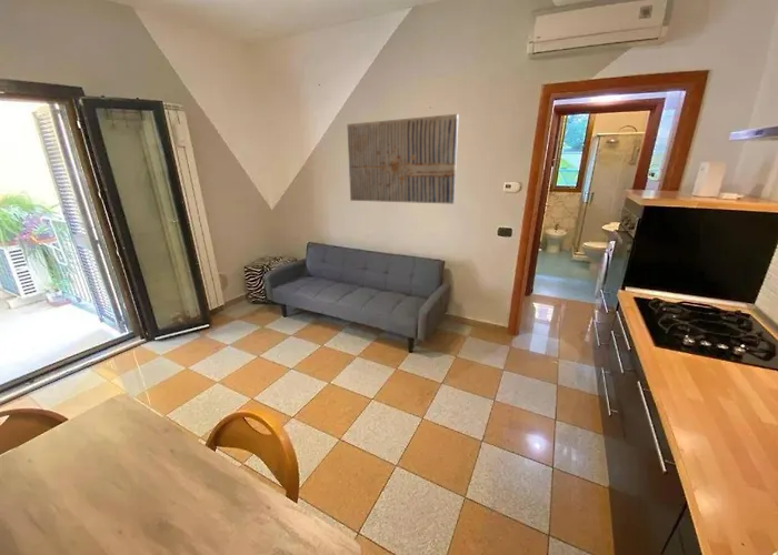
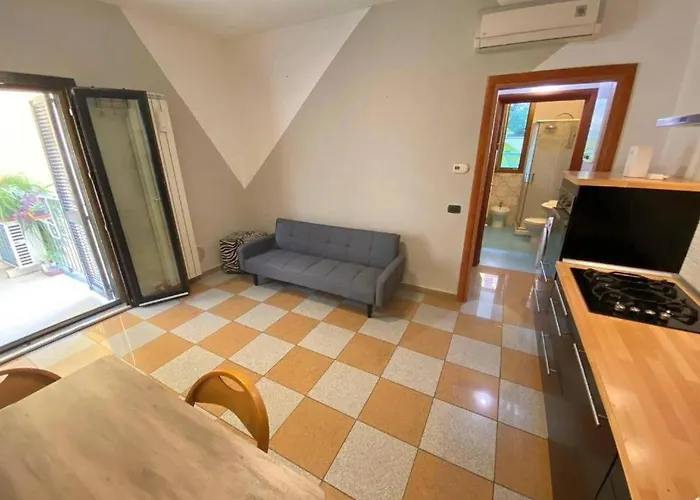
- wall art (398, 162)
